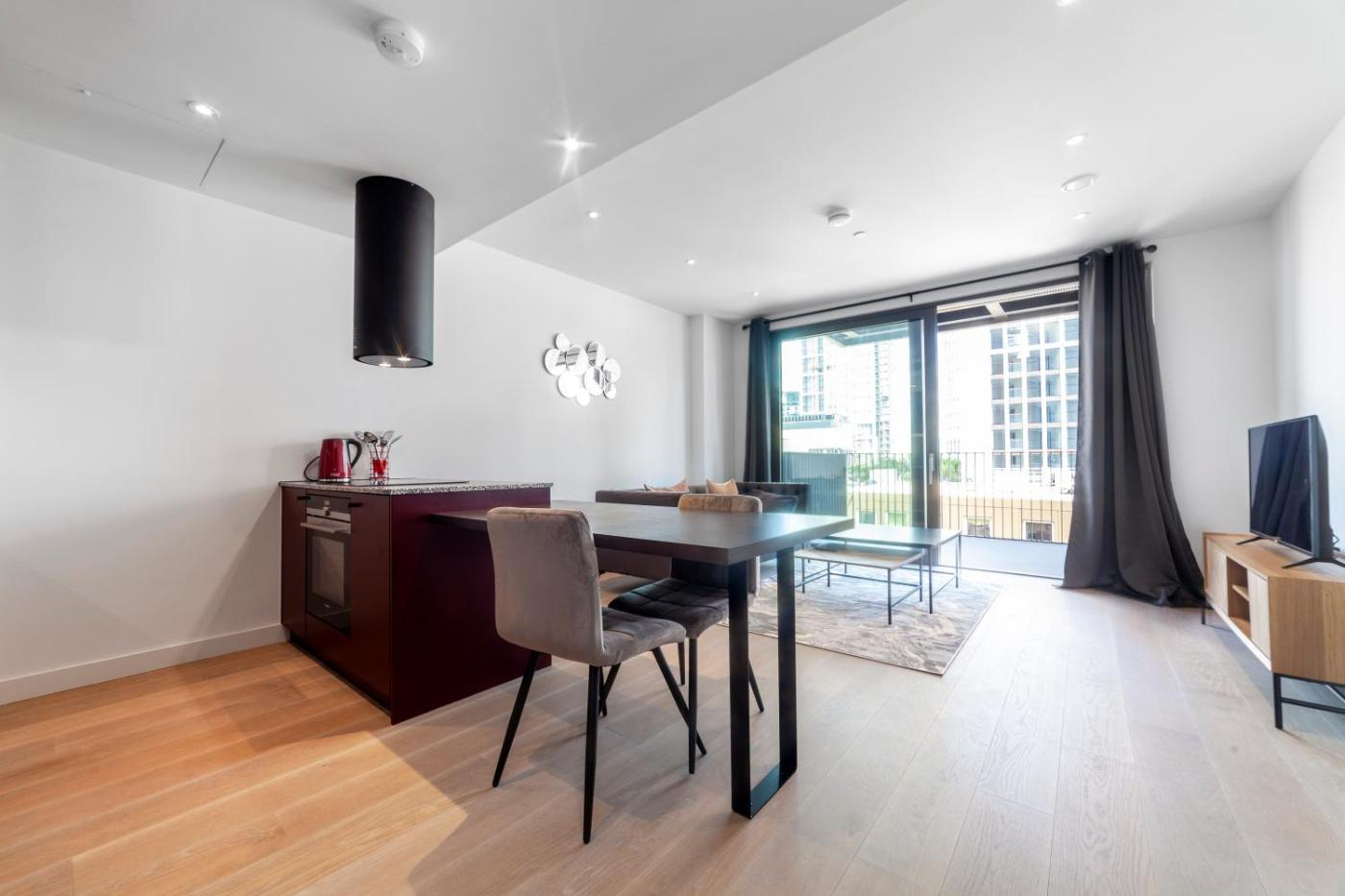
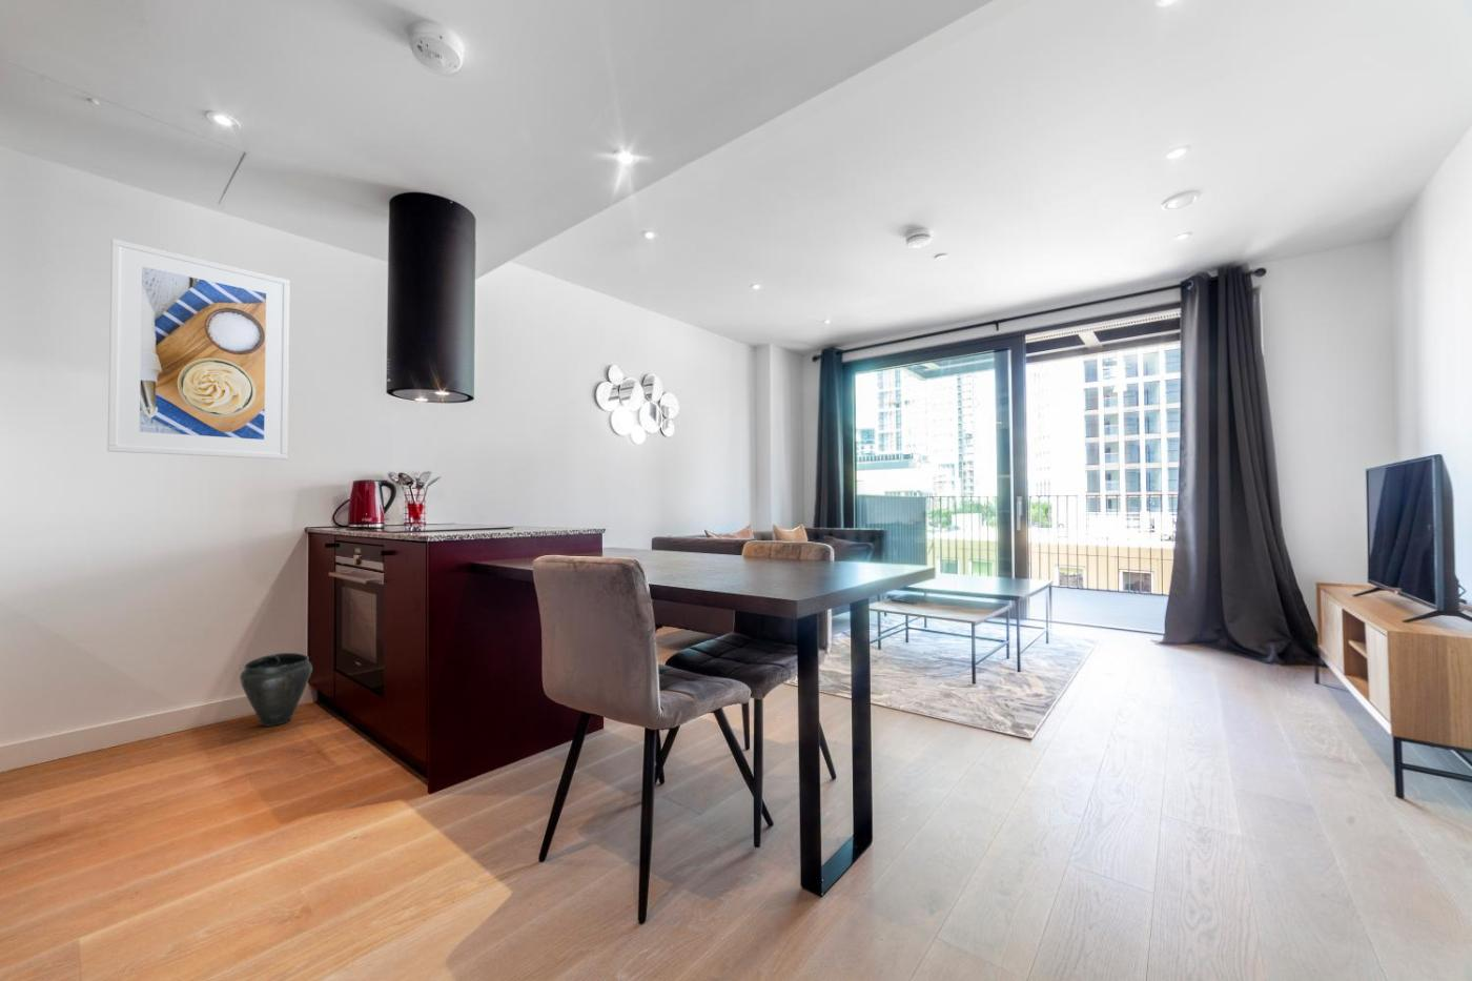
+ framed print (206, 358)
+ vase (277, 690)
